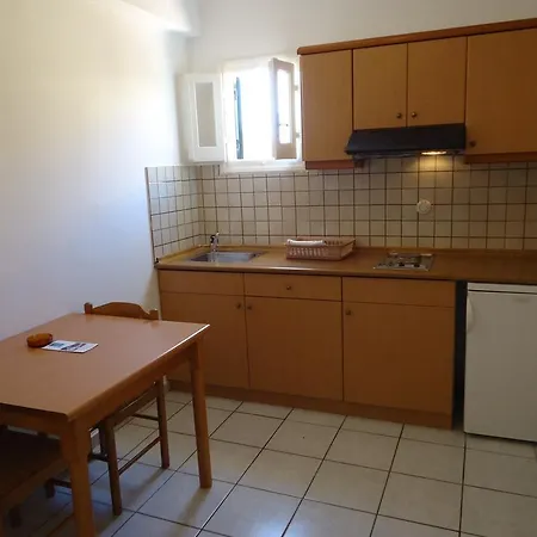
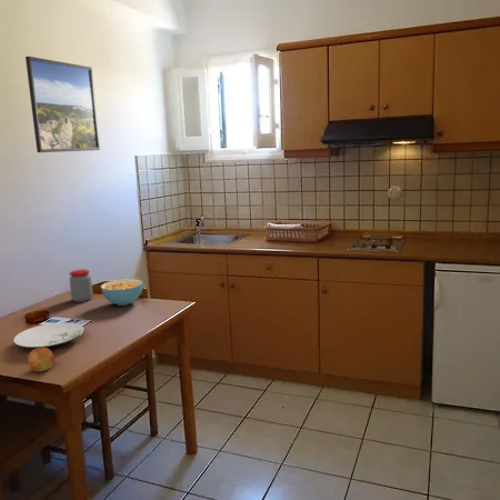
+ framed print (66, 107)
+ cereal bowl (122, 293)
+ jar (80, 286)
+ plate (50, 338)
+ apple (40, 358)
